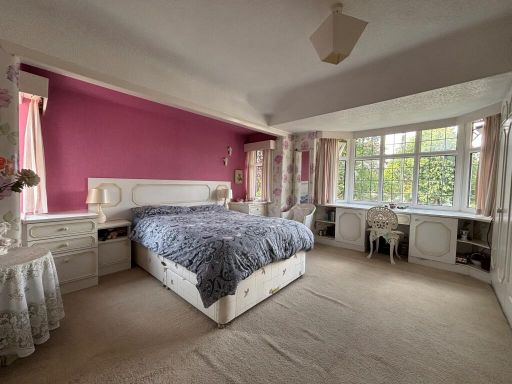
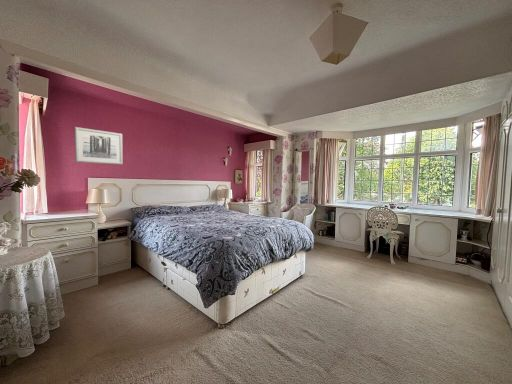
+ wall art (100, 147)
